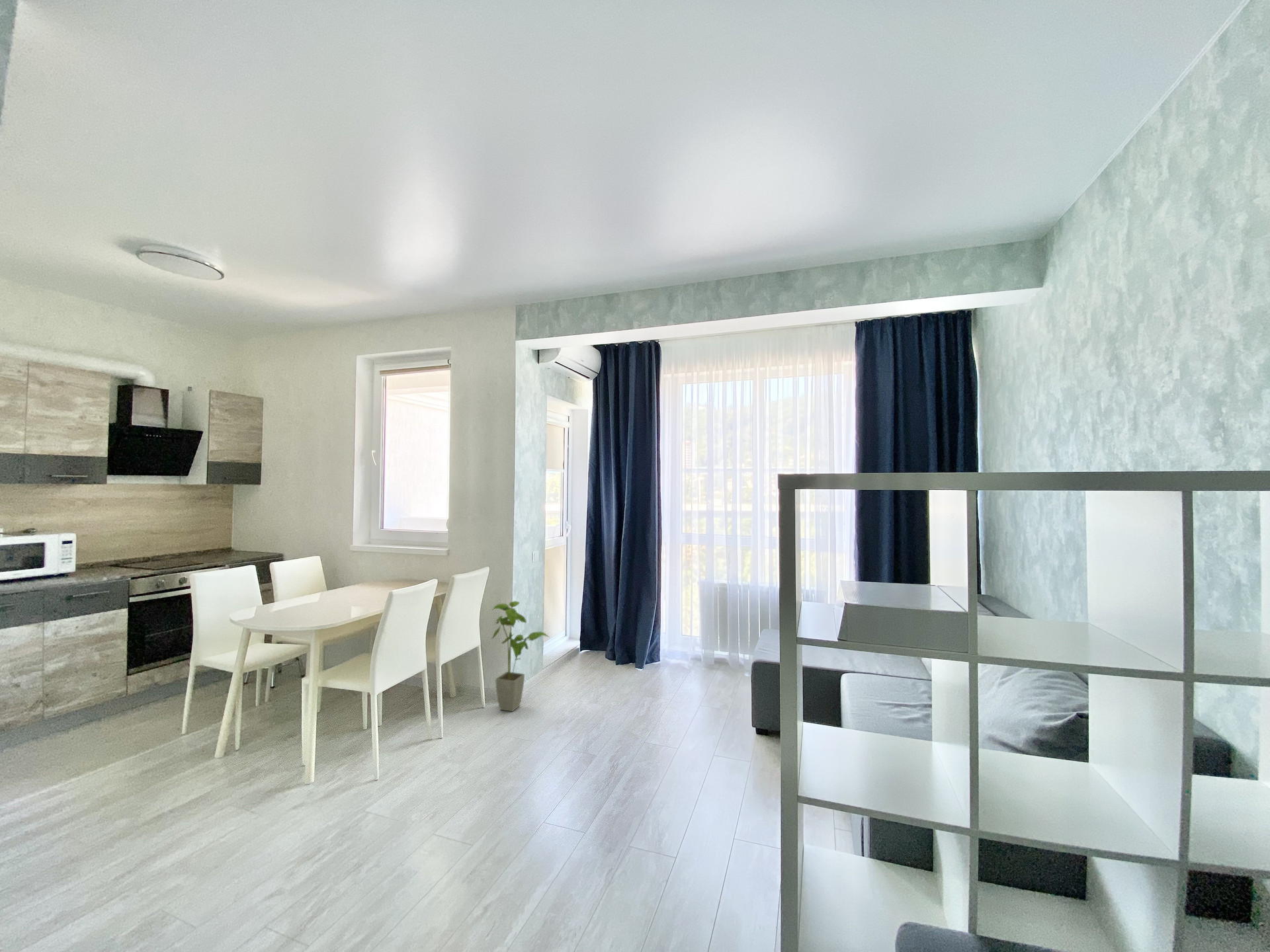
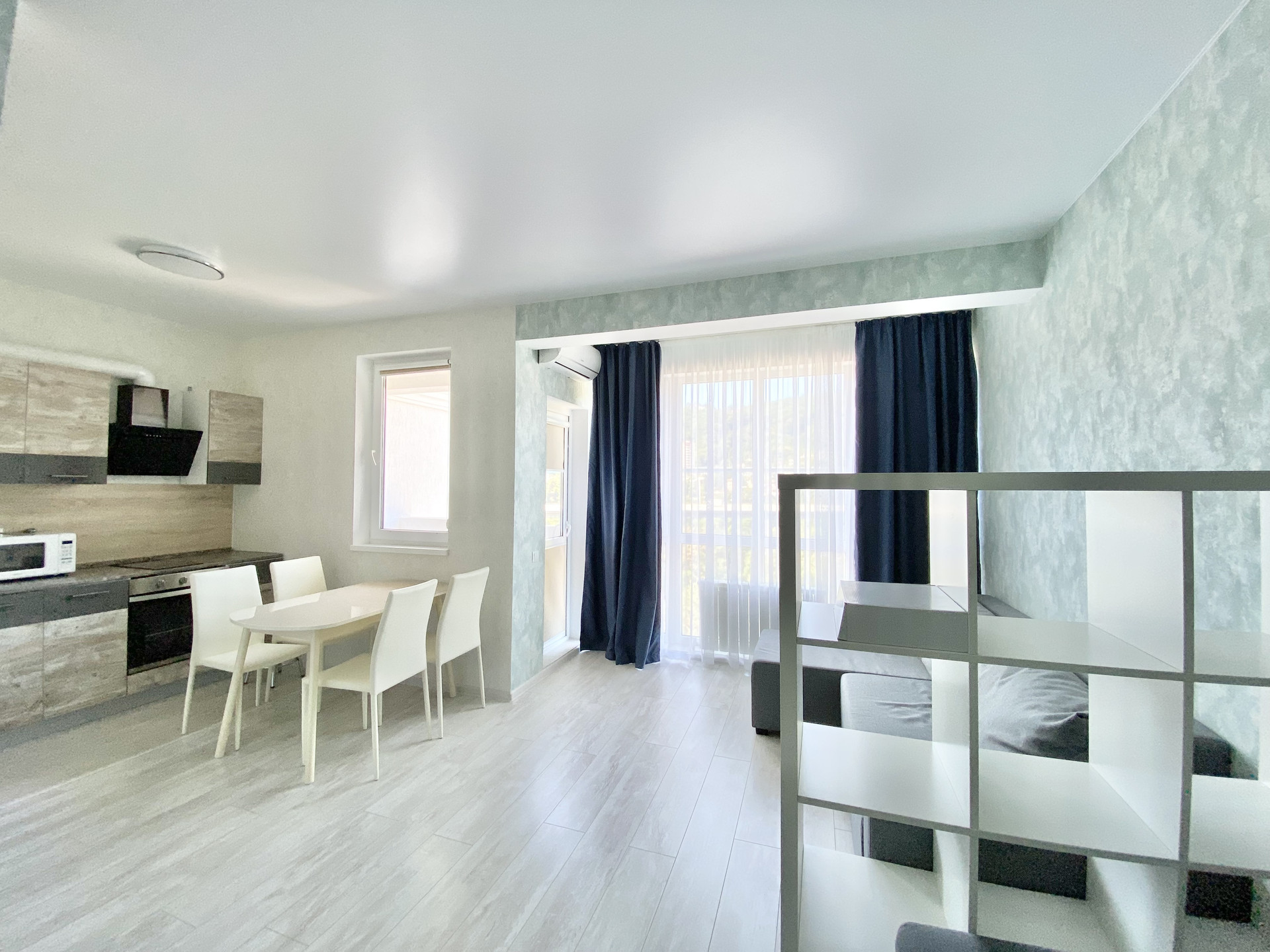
- house plant (515, 656)
